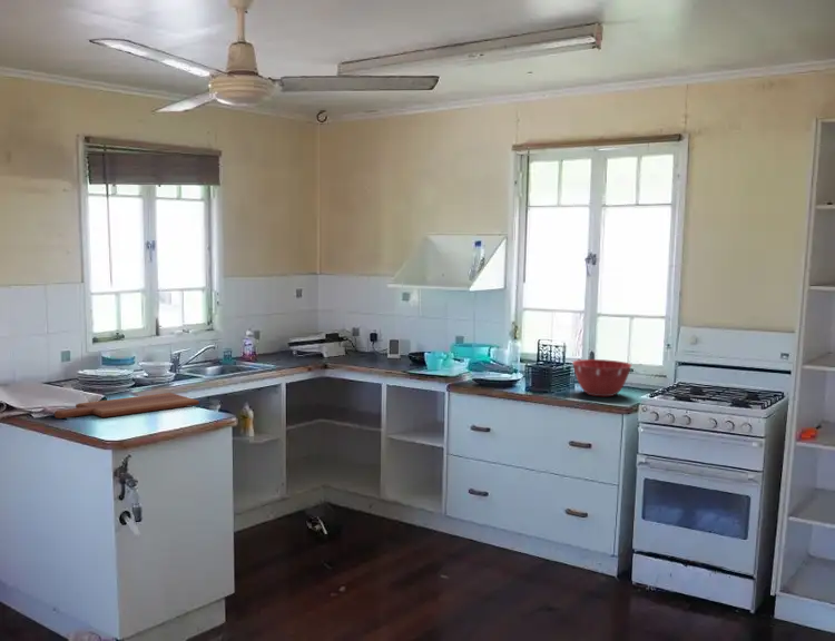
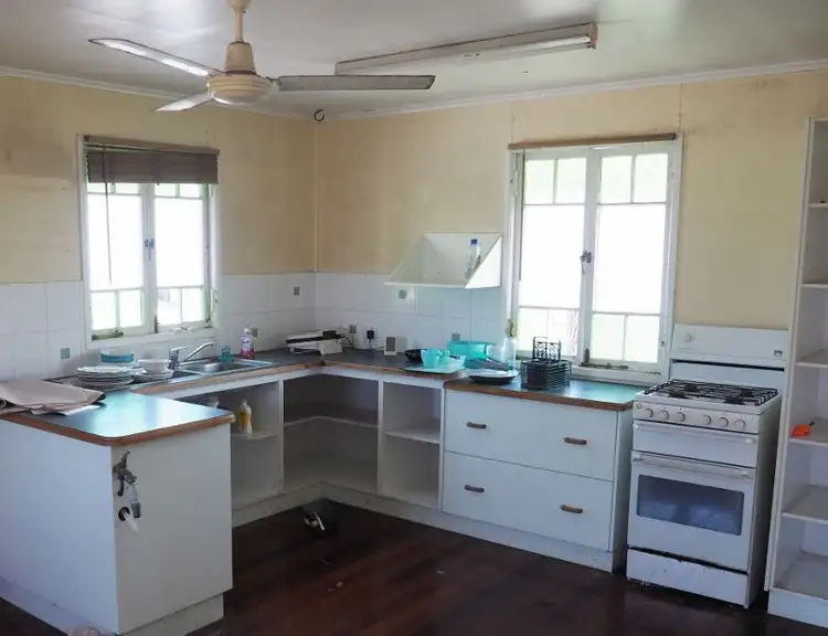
- cutting board (135, 404)
- mixing bowl (601, 378)
